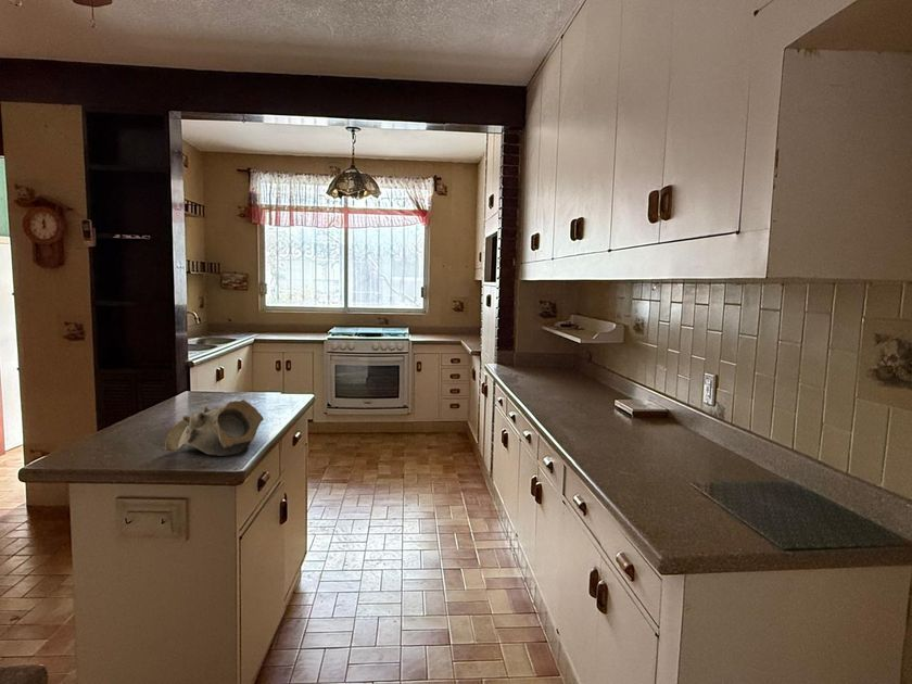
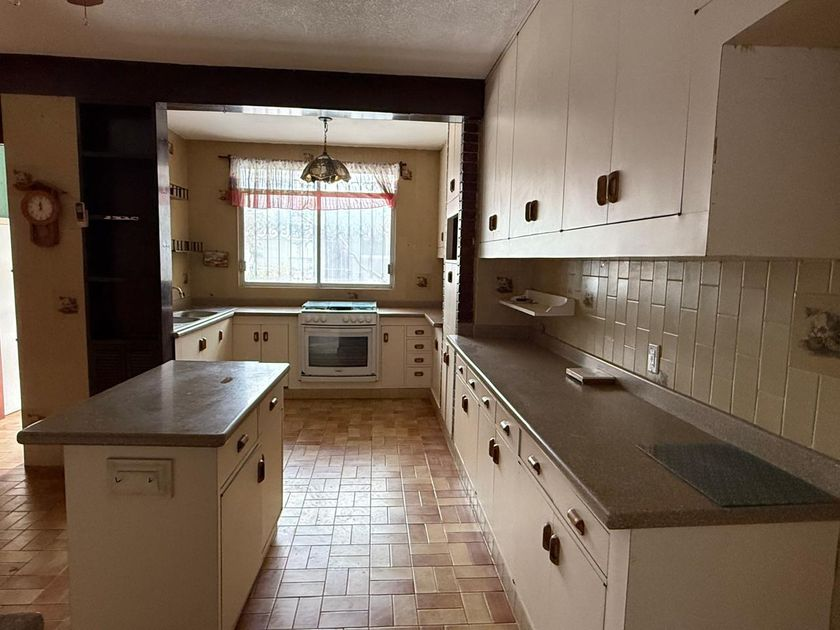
- decorative bowl (215, 425)
